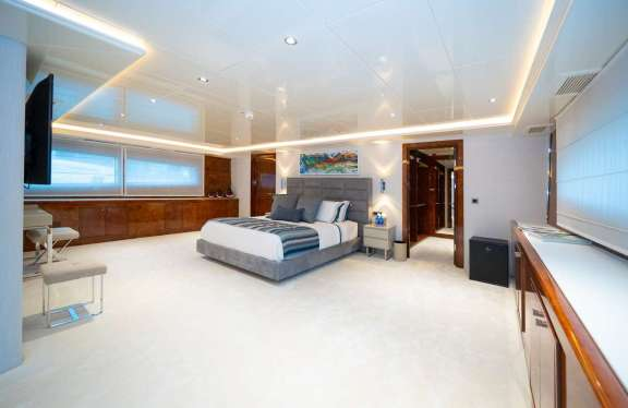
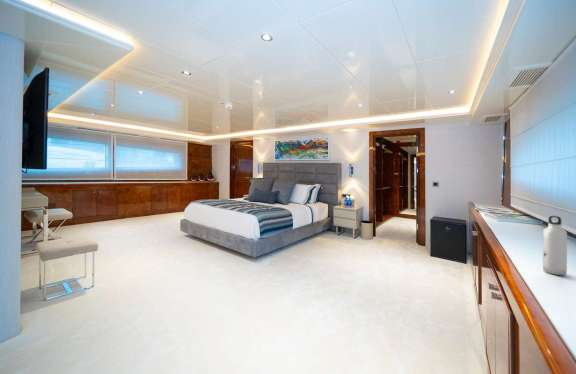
+ water bottle (554, 244)
